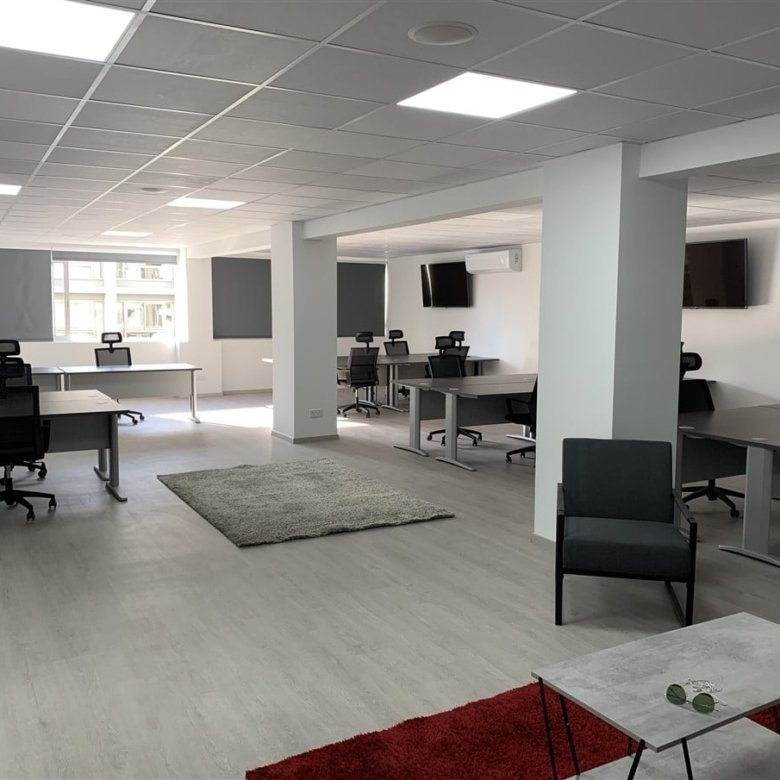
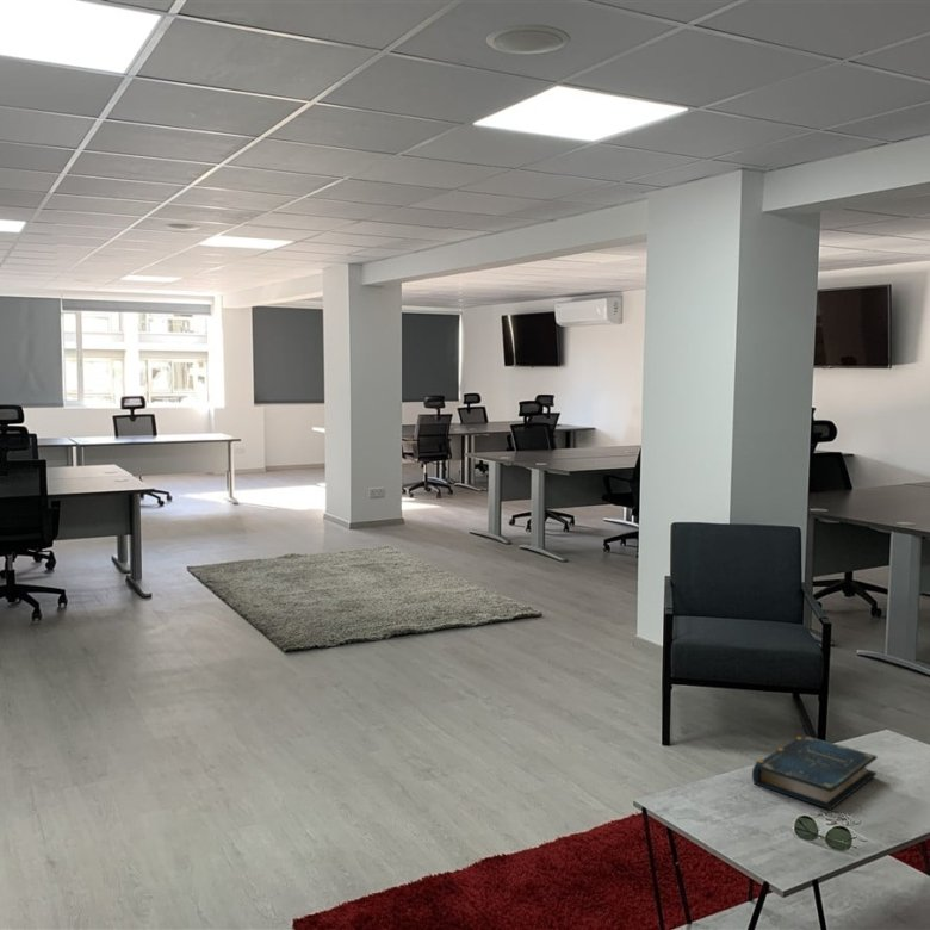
+ book (813, 769)
